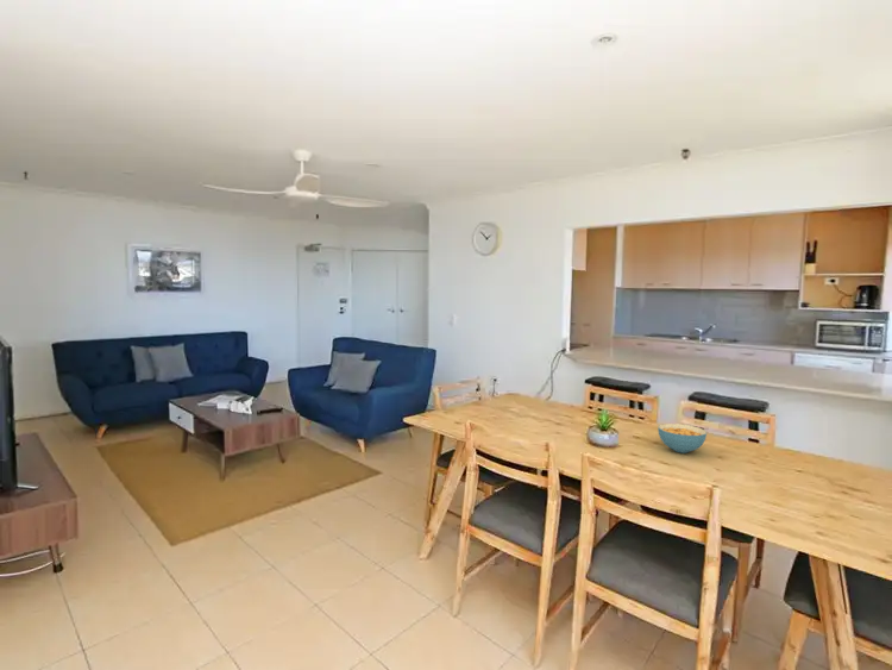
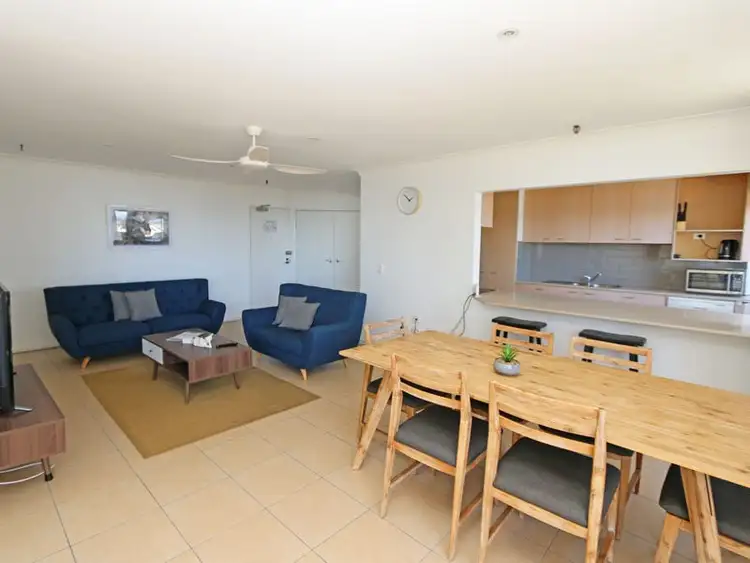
- cereal bowl (681, 439)
